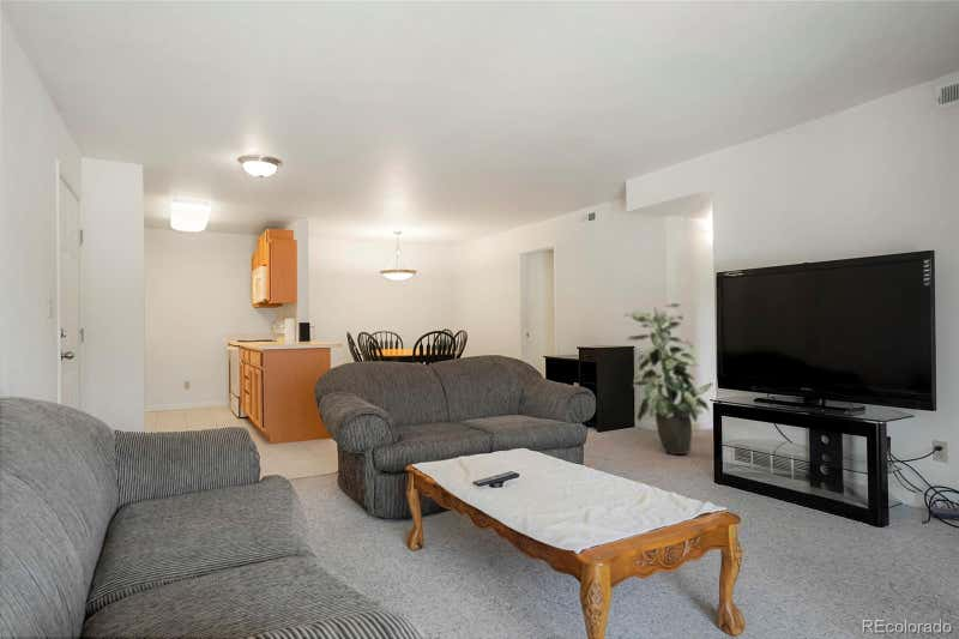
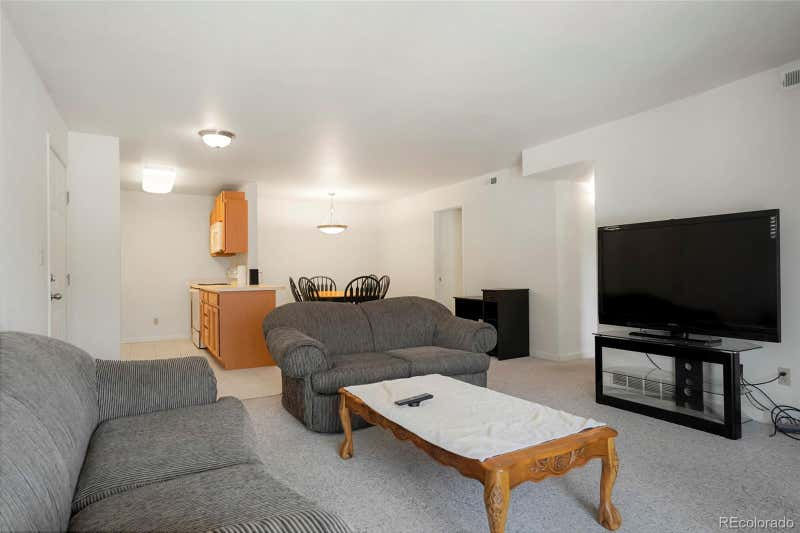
- indoor plant (667, 378)
